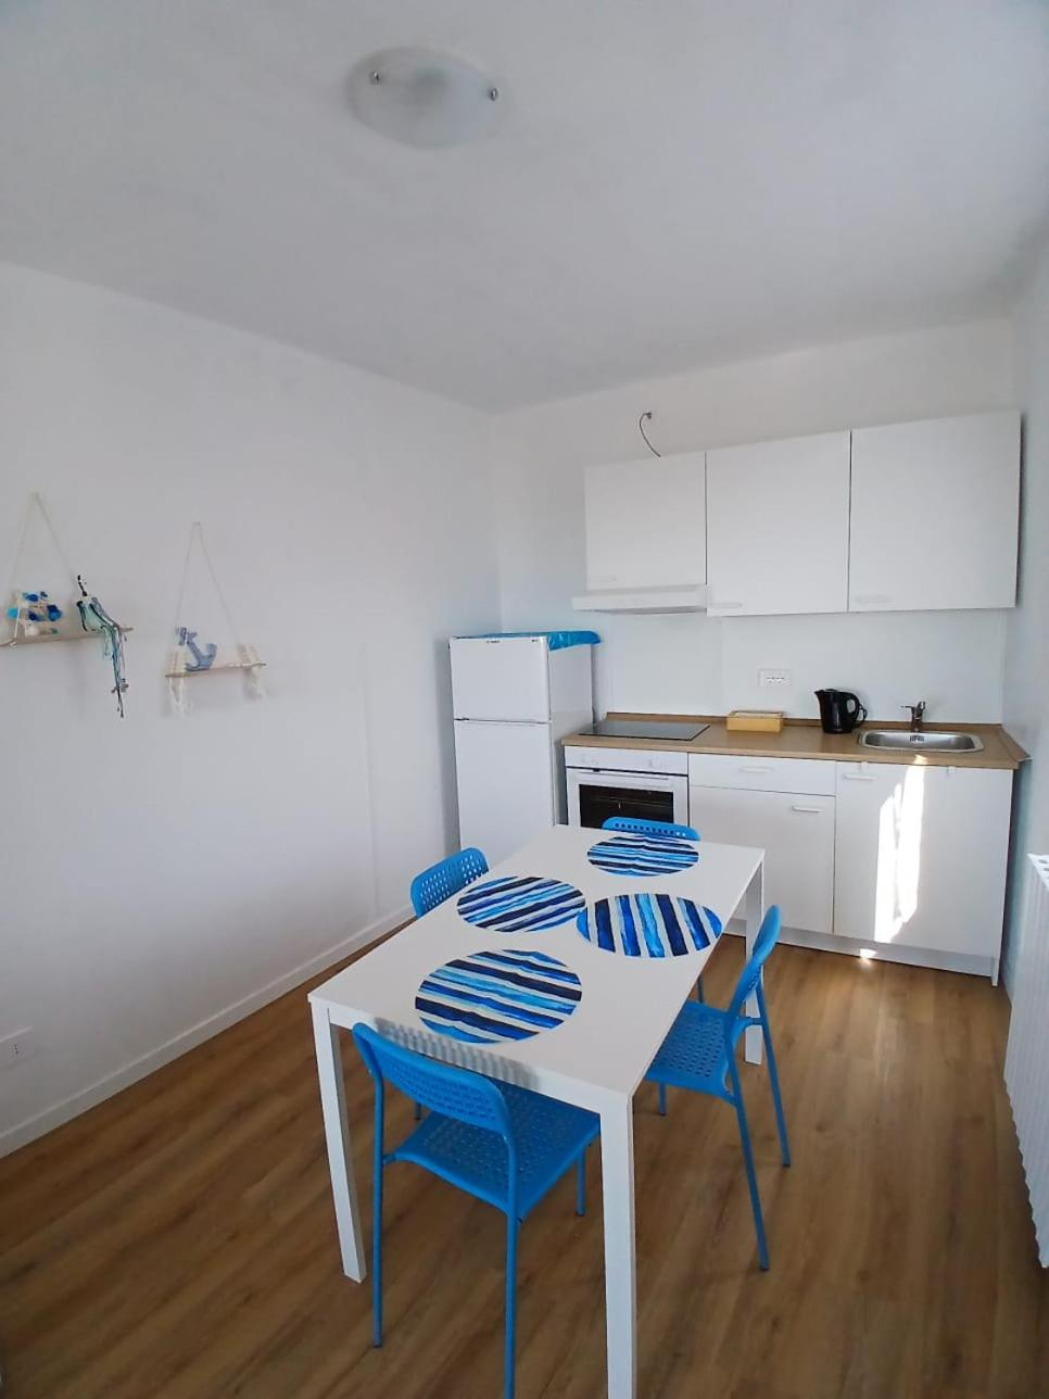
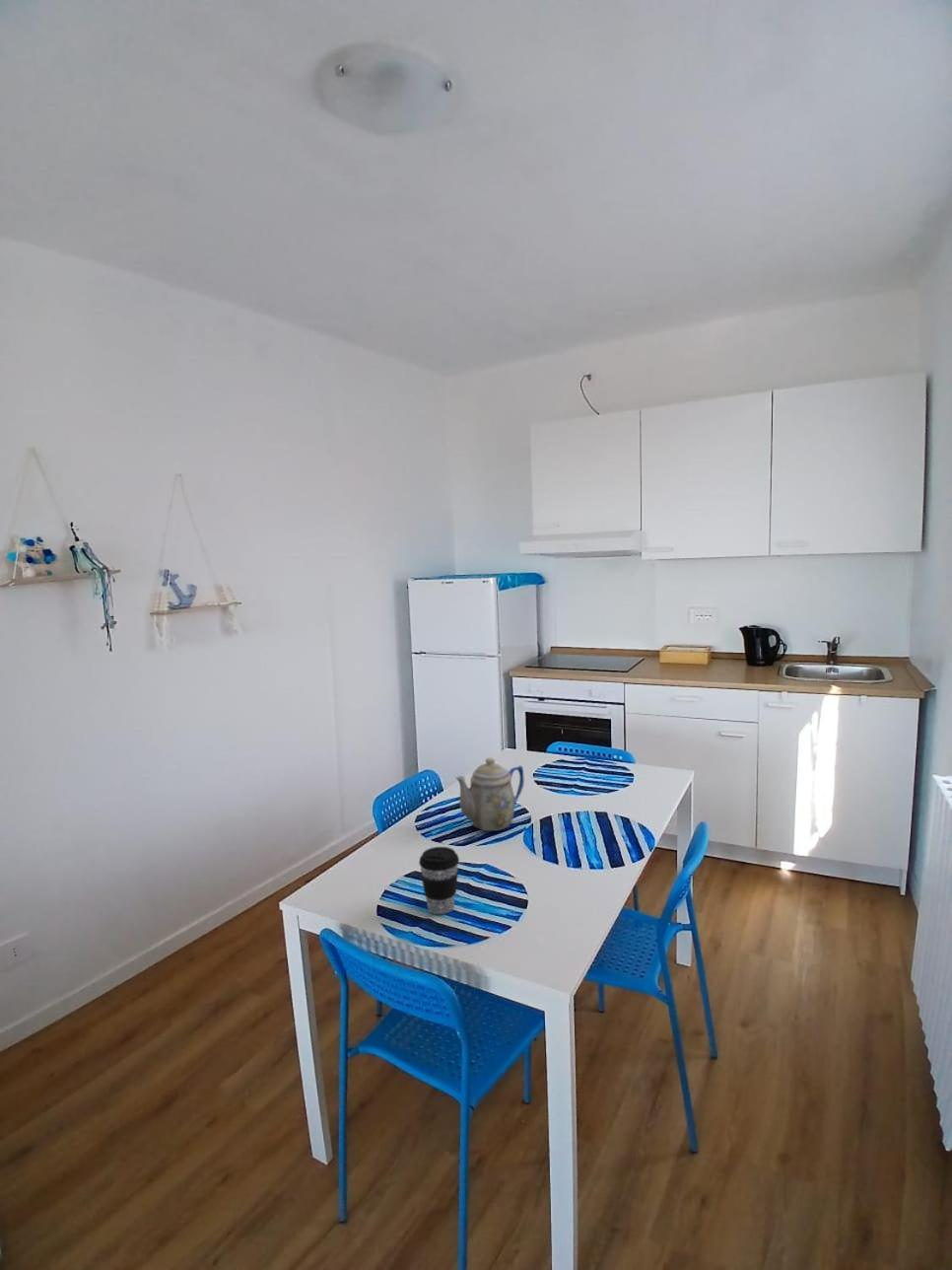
+ teapot (491, 791)
+ coffee cup (440, 881)
